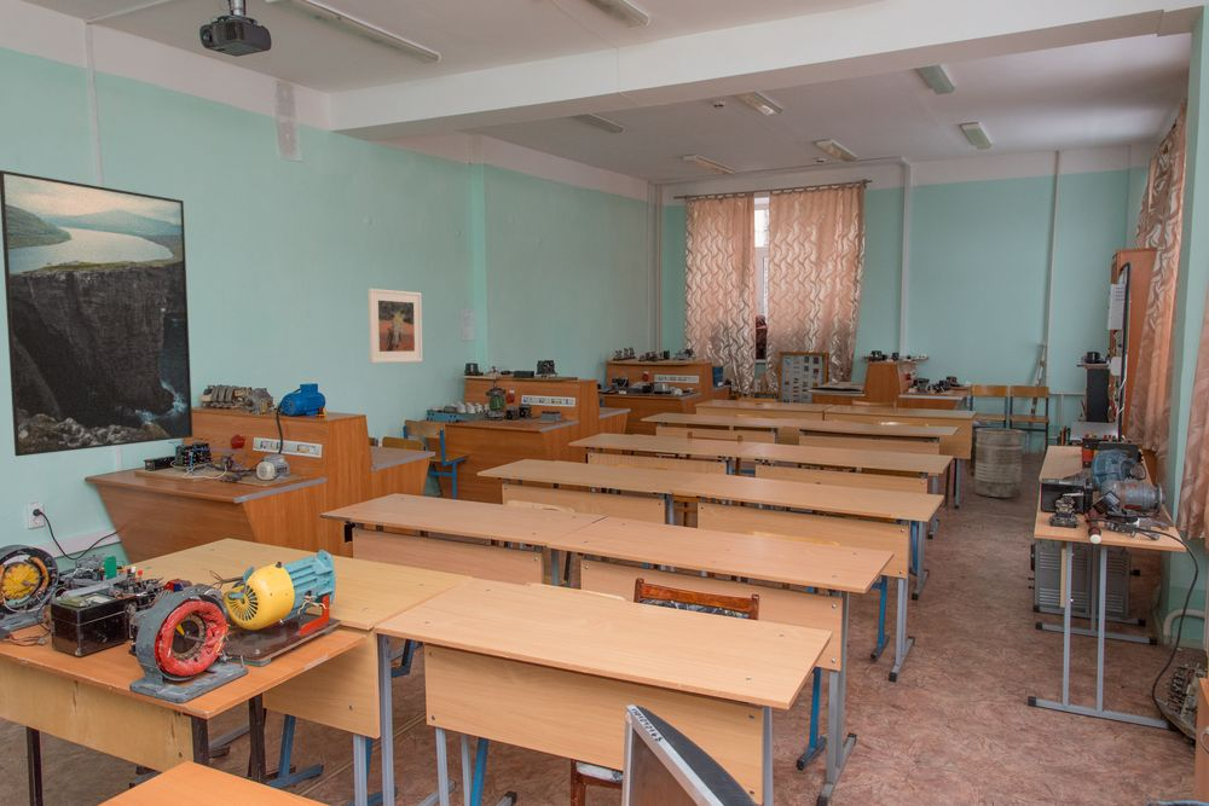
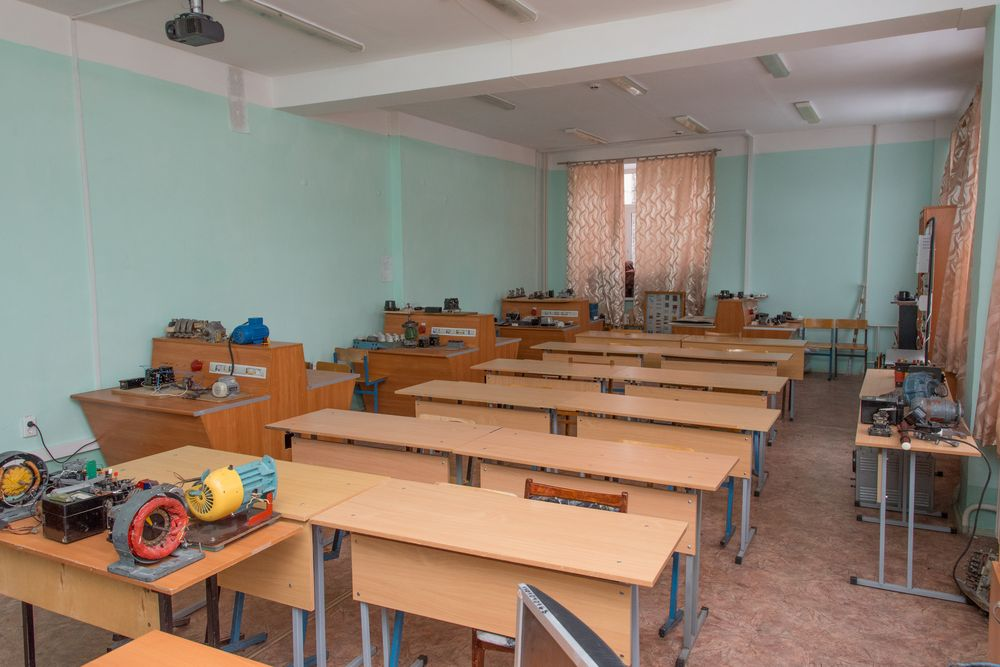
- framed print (395, 326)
- trash can (991, 460)
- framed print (105, 318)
